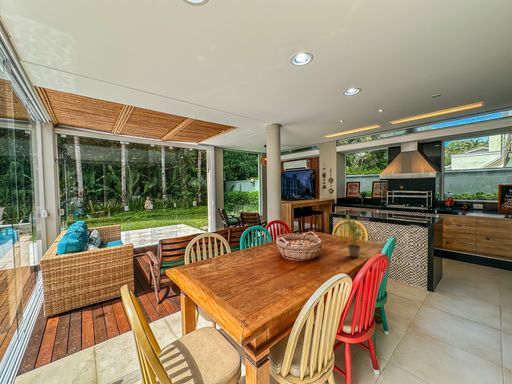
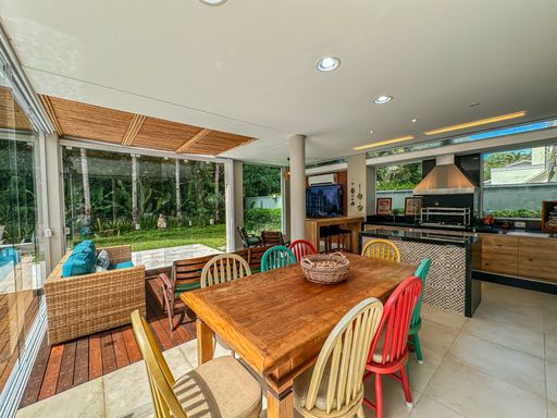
- potted plant (351, 235)
